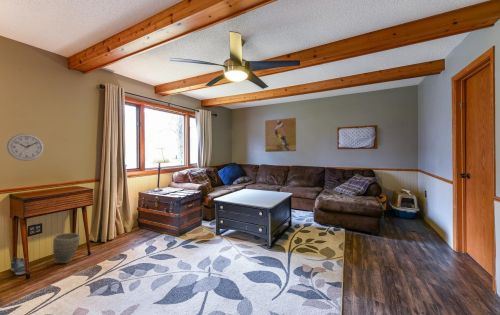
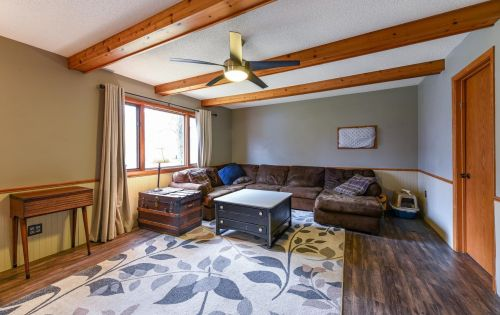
- wall clock (26, 147)
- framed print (280, 135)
- sneaker (20, 265)
- vase (67, 247)
